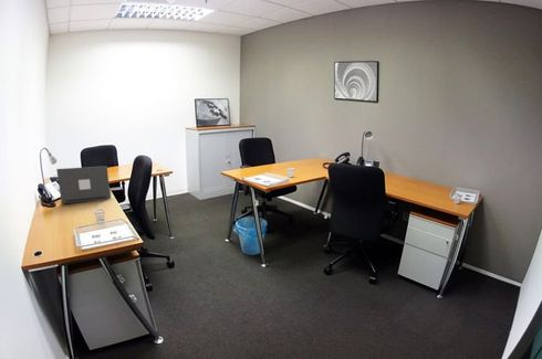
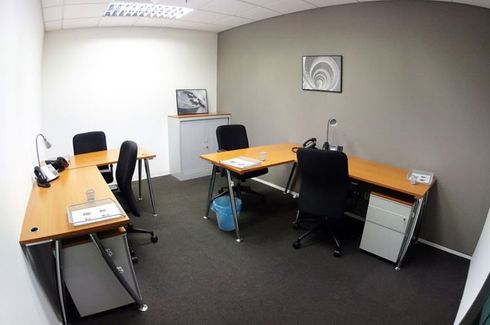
- laptop (85, 180)
